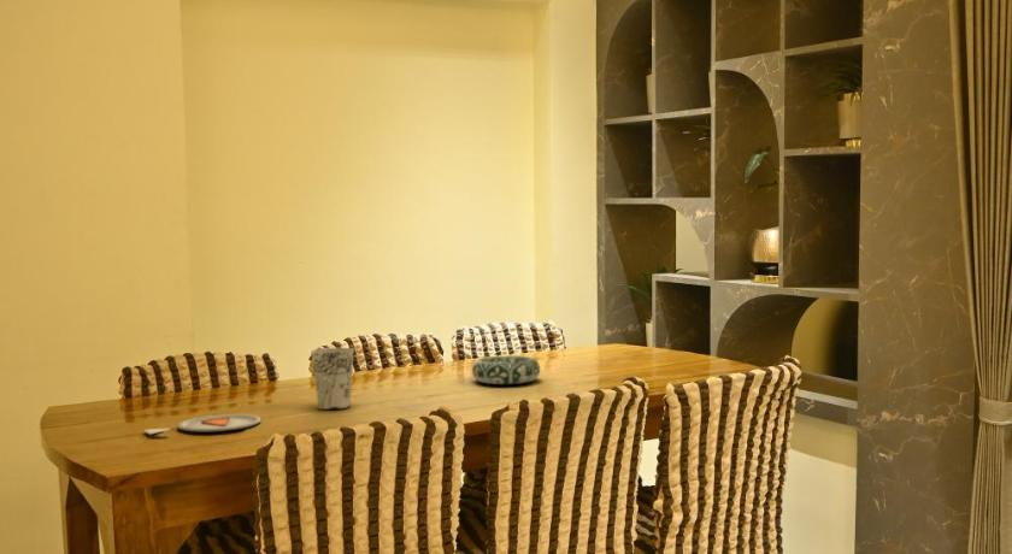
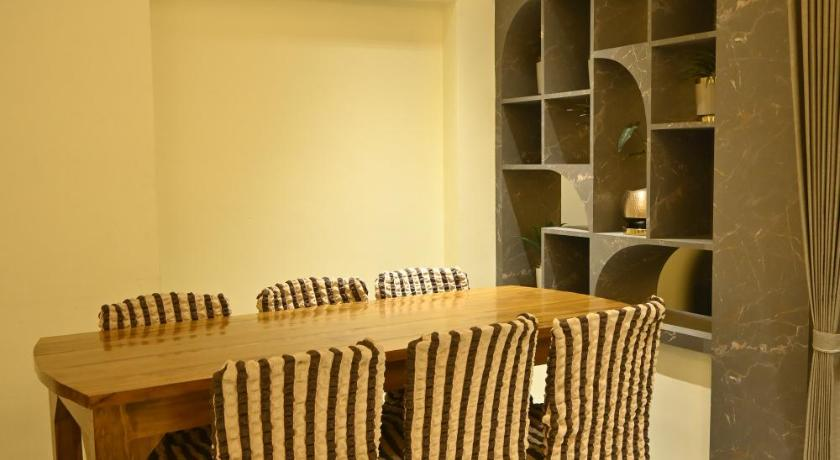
- cup (333, 378)
- decorative bowl (506, 370)
- dinner plate (204, 424)
